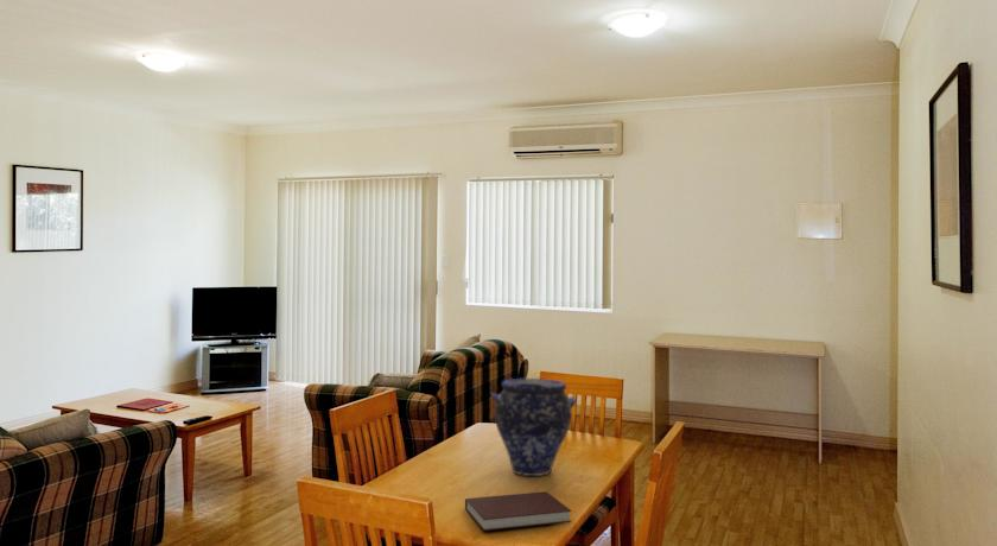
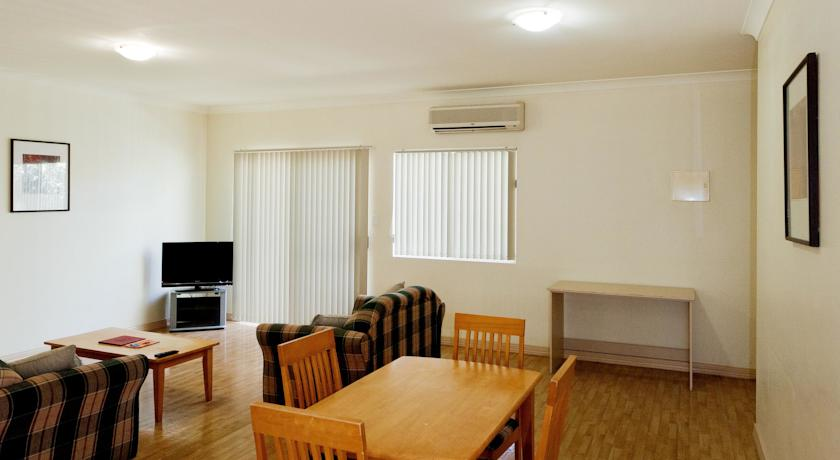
- notebook (516, 509)
- vase (533, 426)
